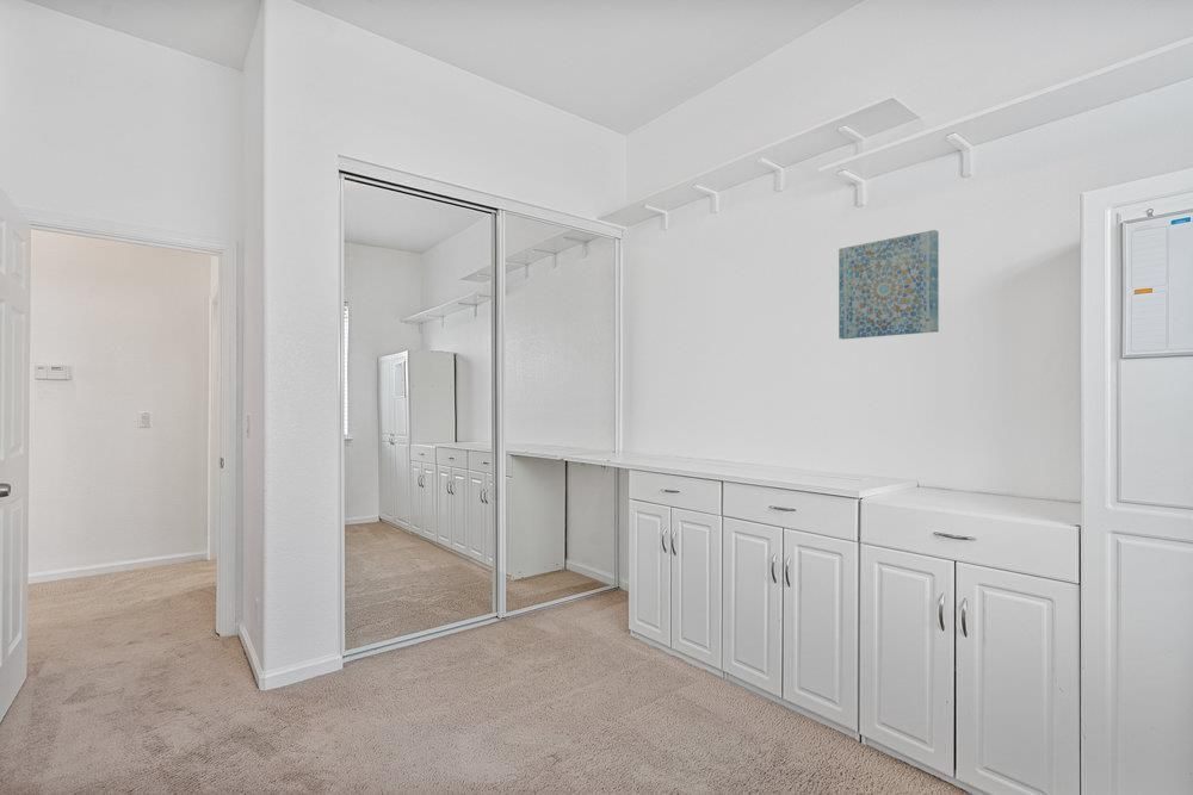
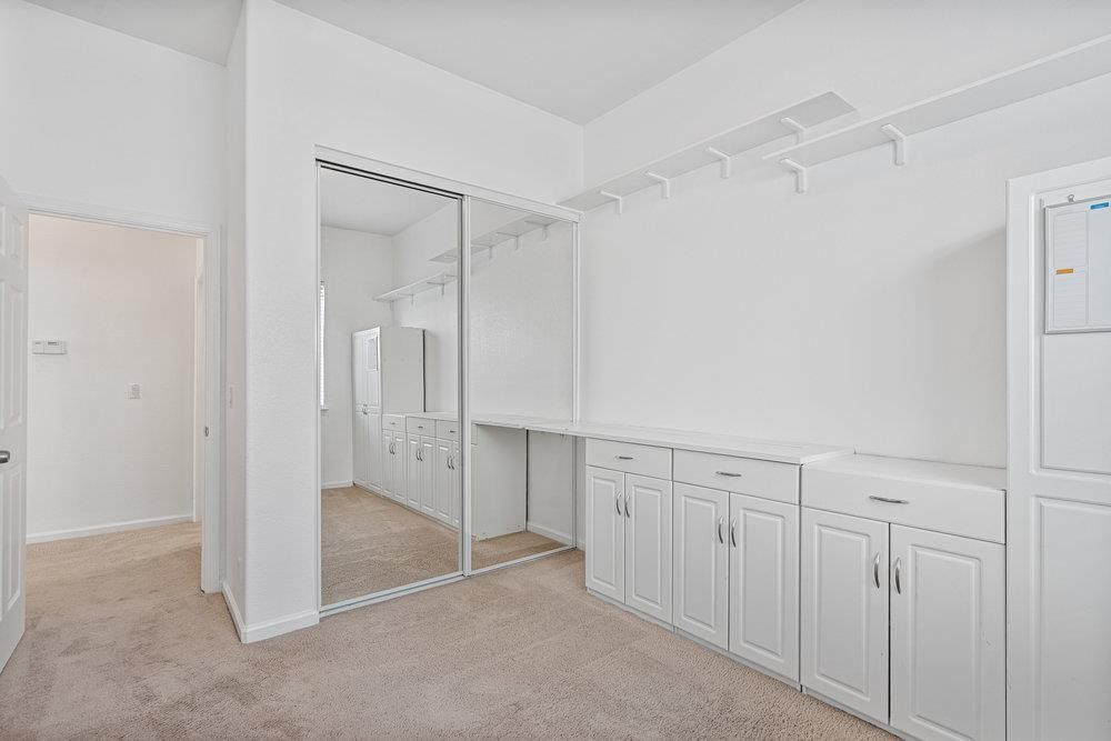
- wall art (885, 287)
